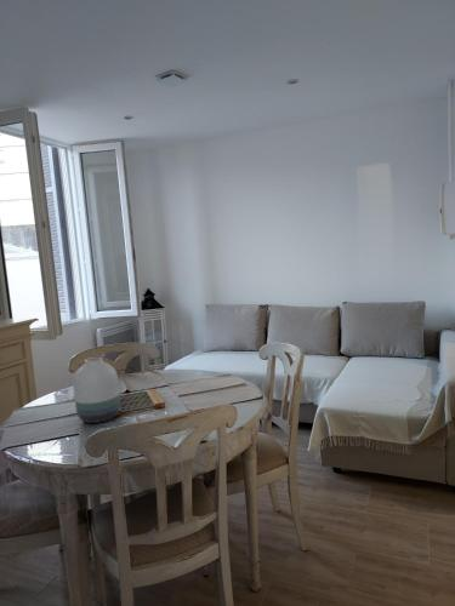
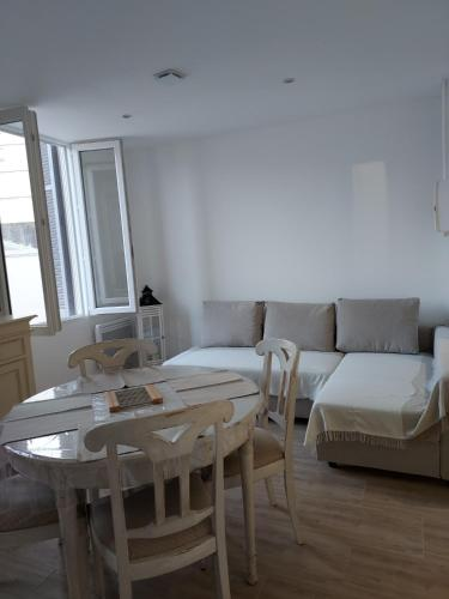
- vase (96, 388)
